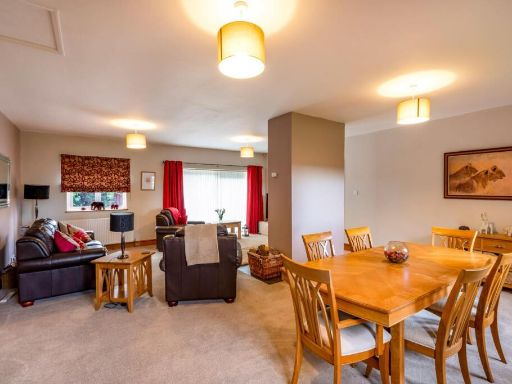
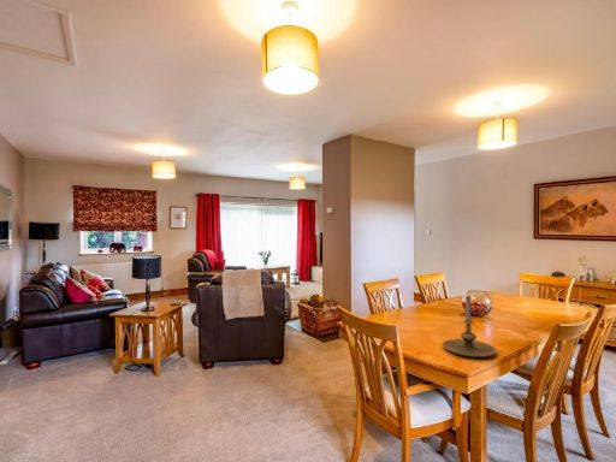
+ candle holder (468, 322)
